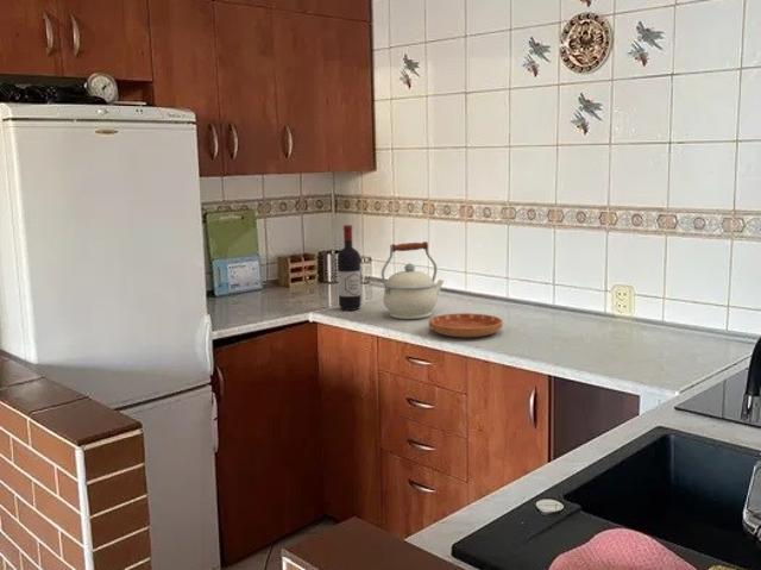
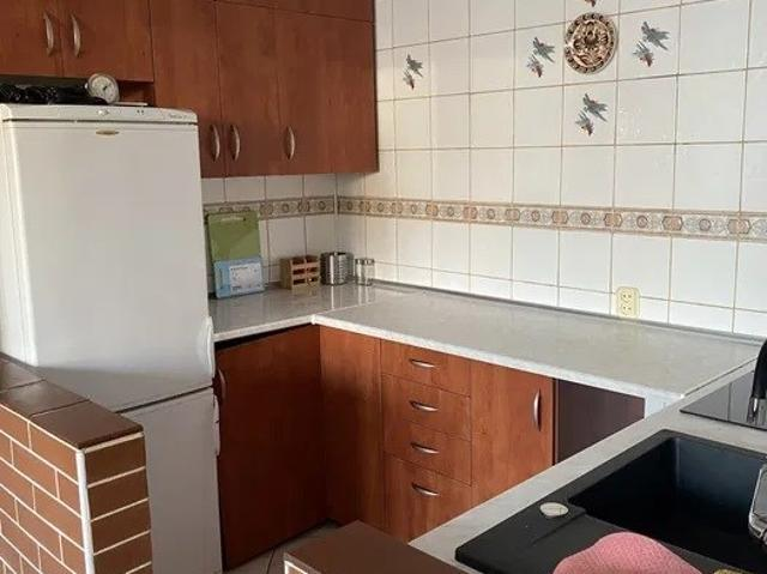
- saucer (465, 325)
- kettle (413, 278)
- wine bottle (348, 267)
